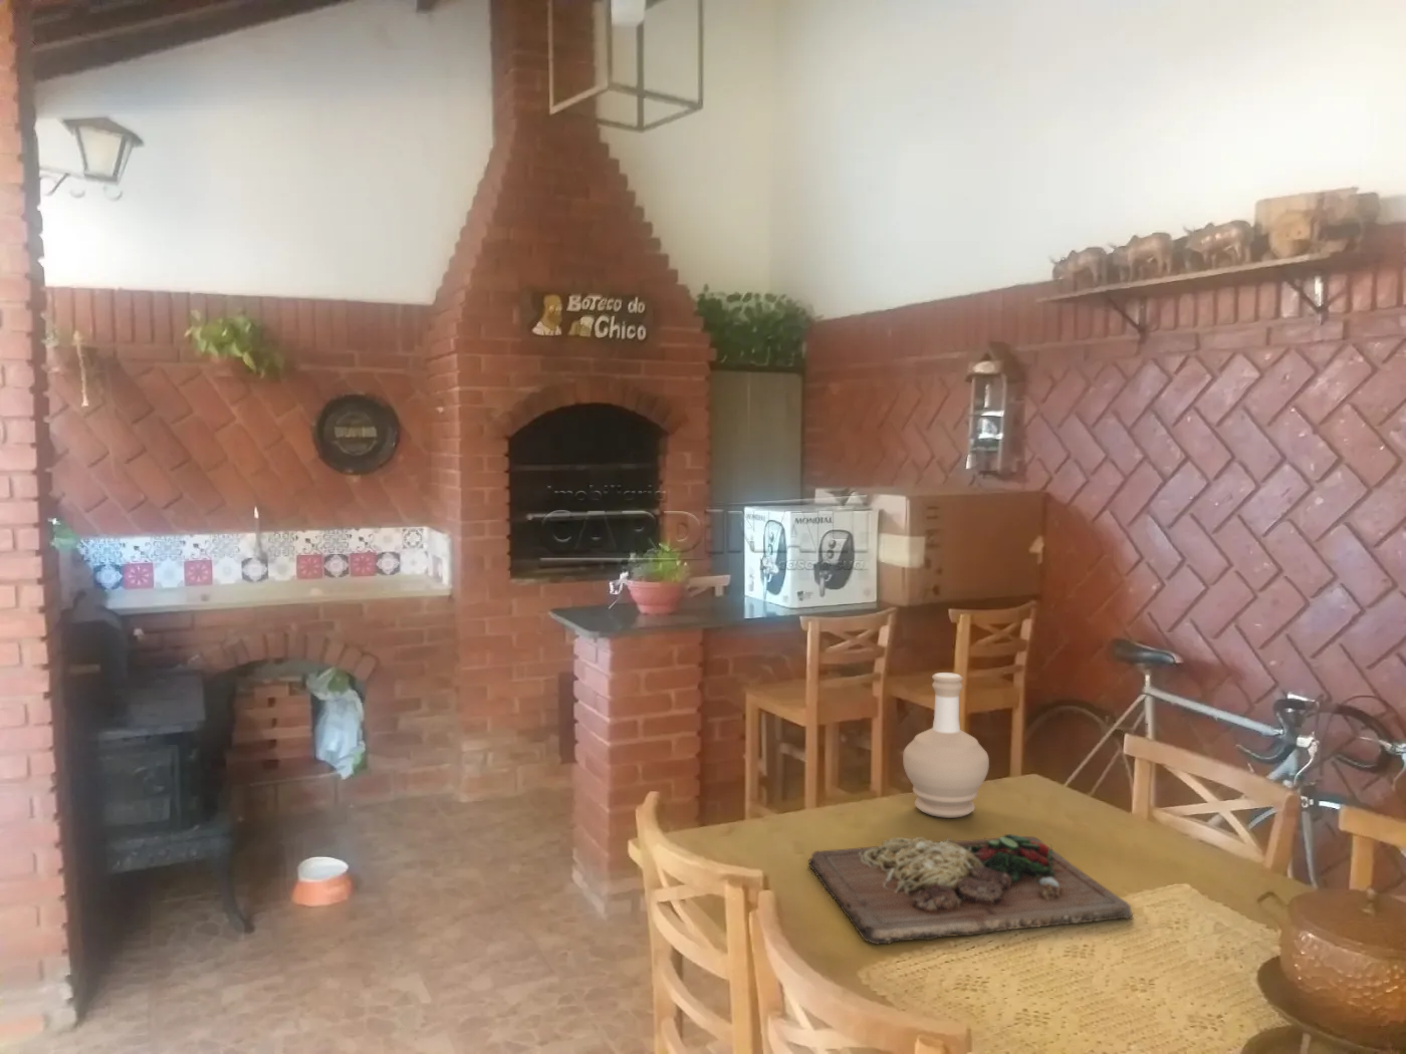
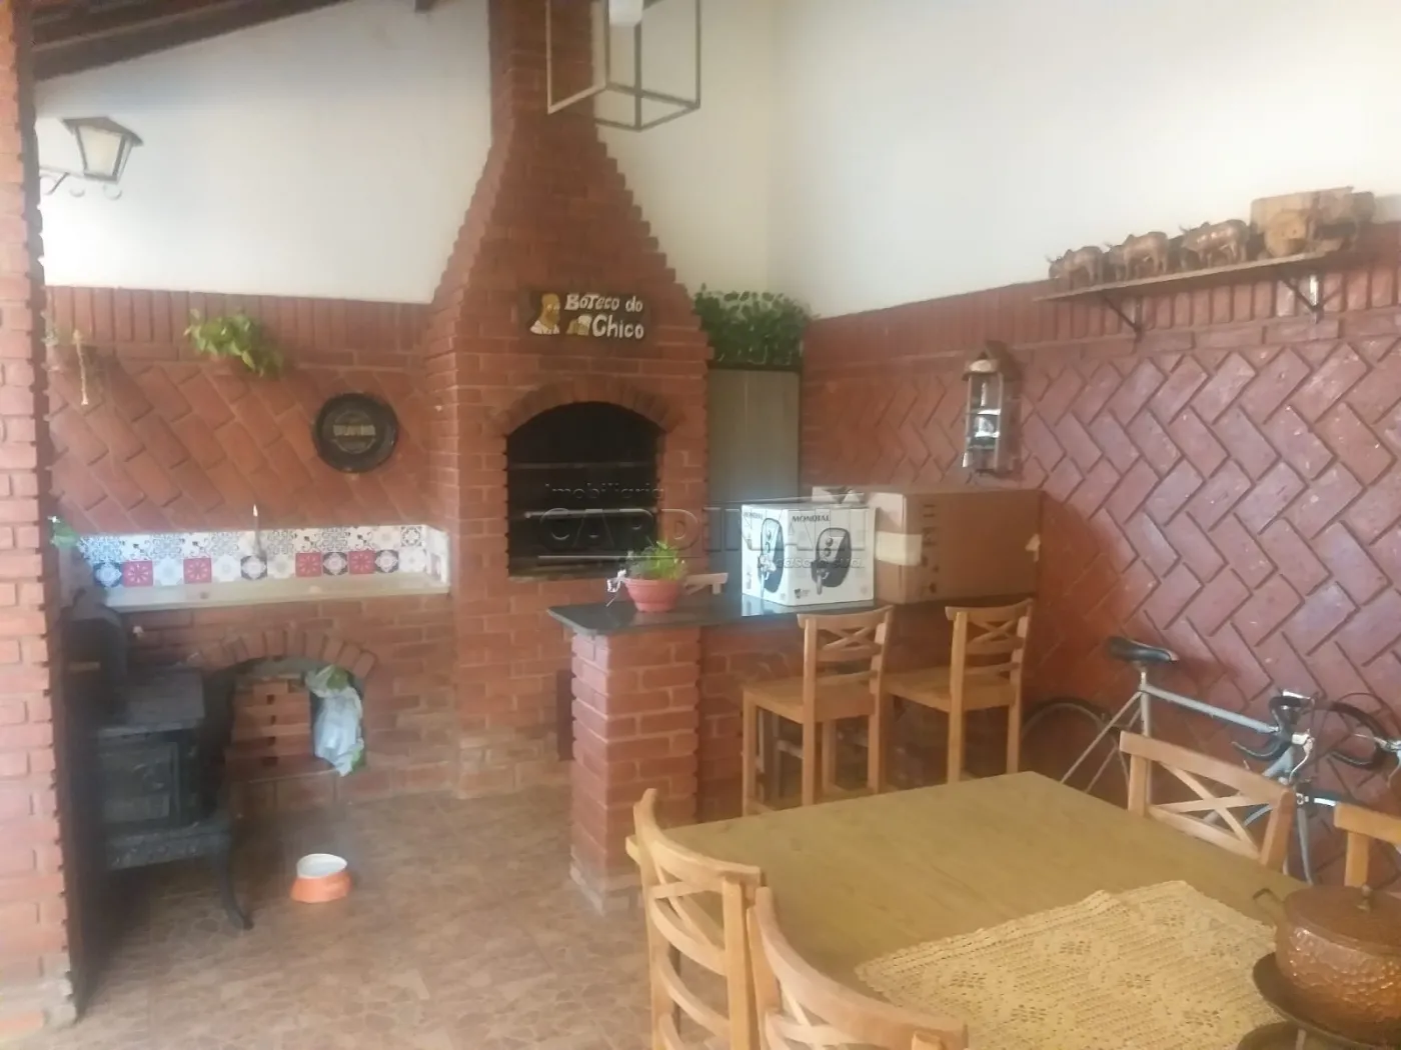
- cutting board (961, 869)
- bottle (945, 743)
